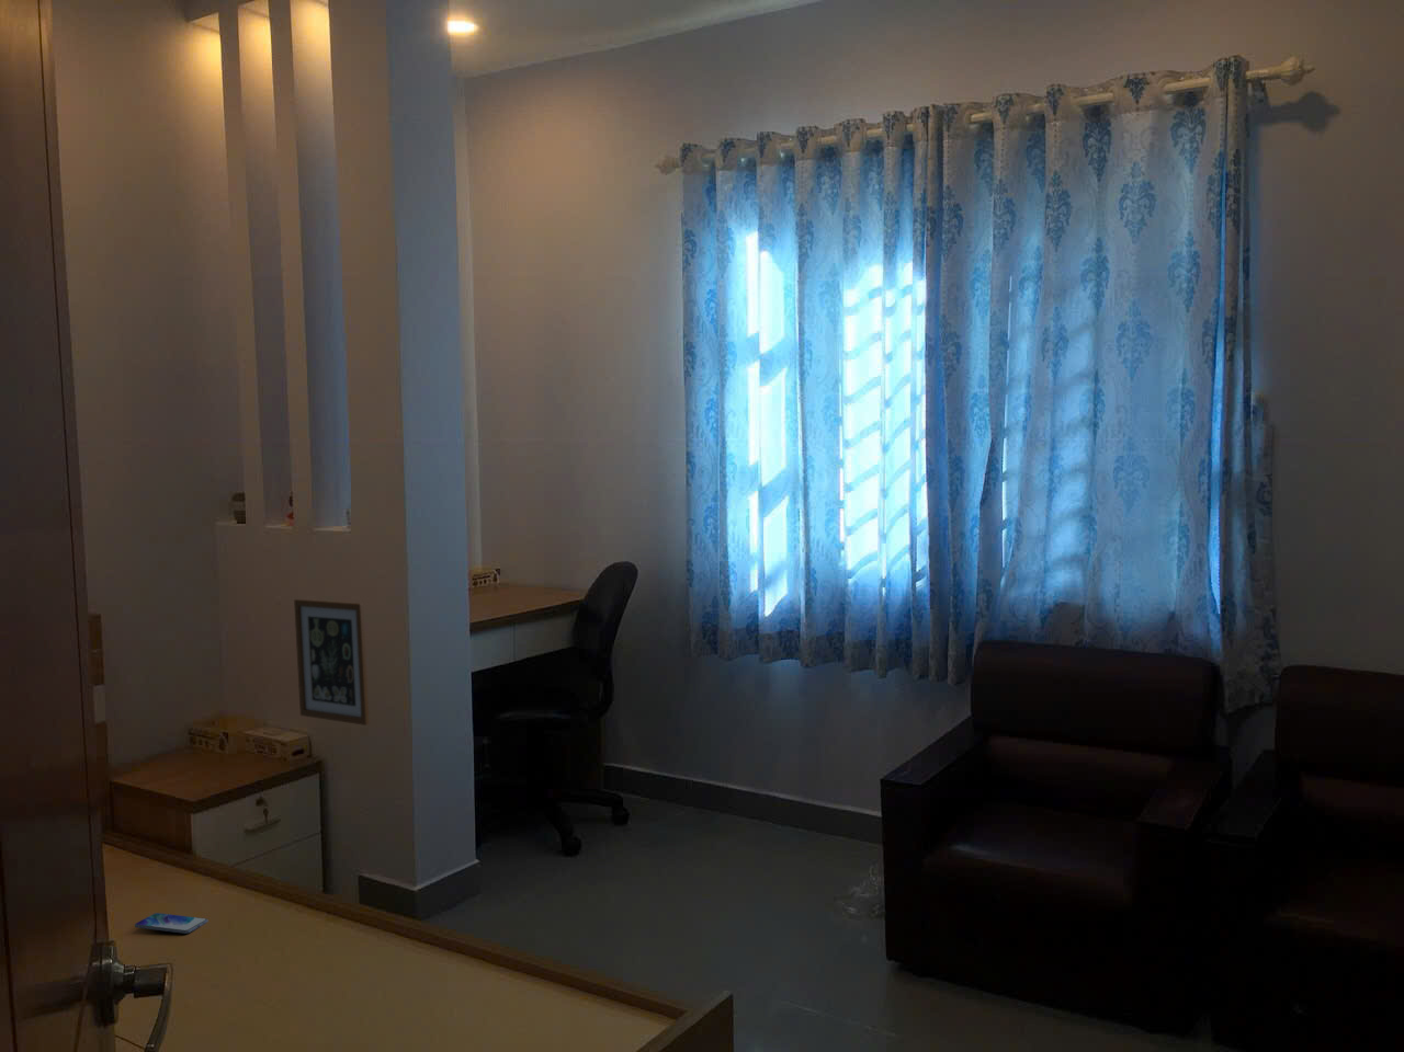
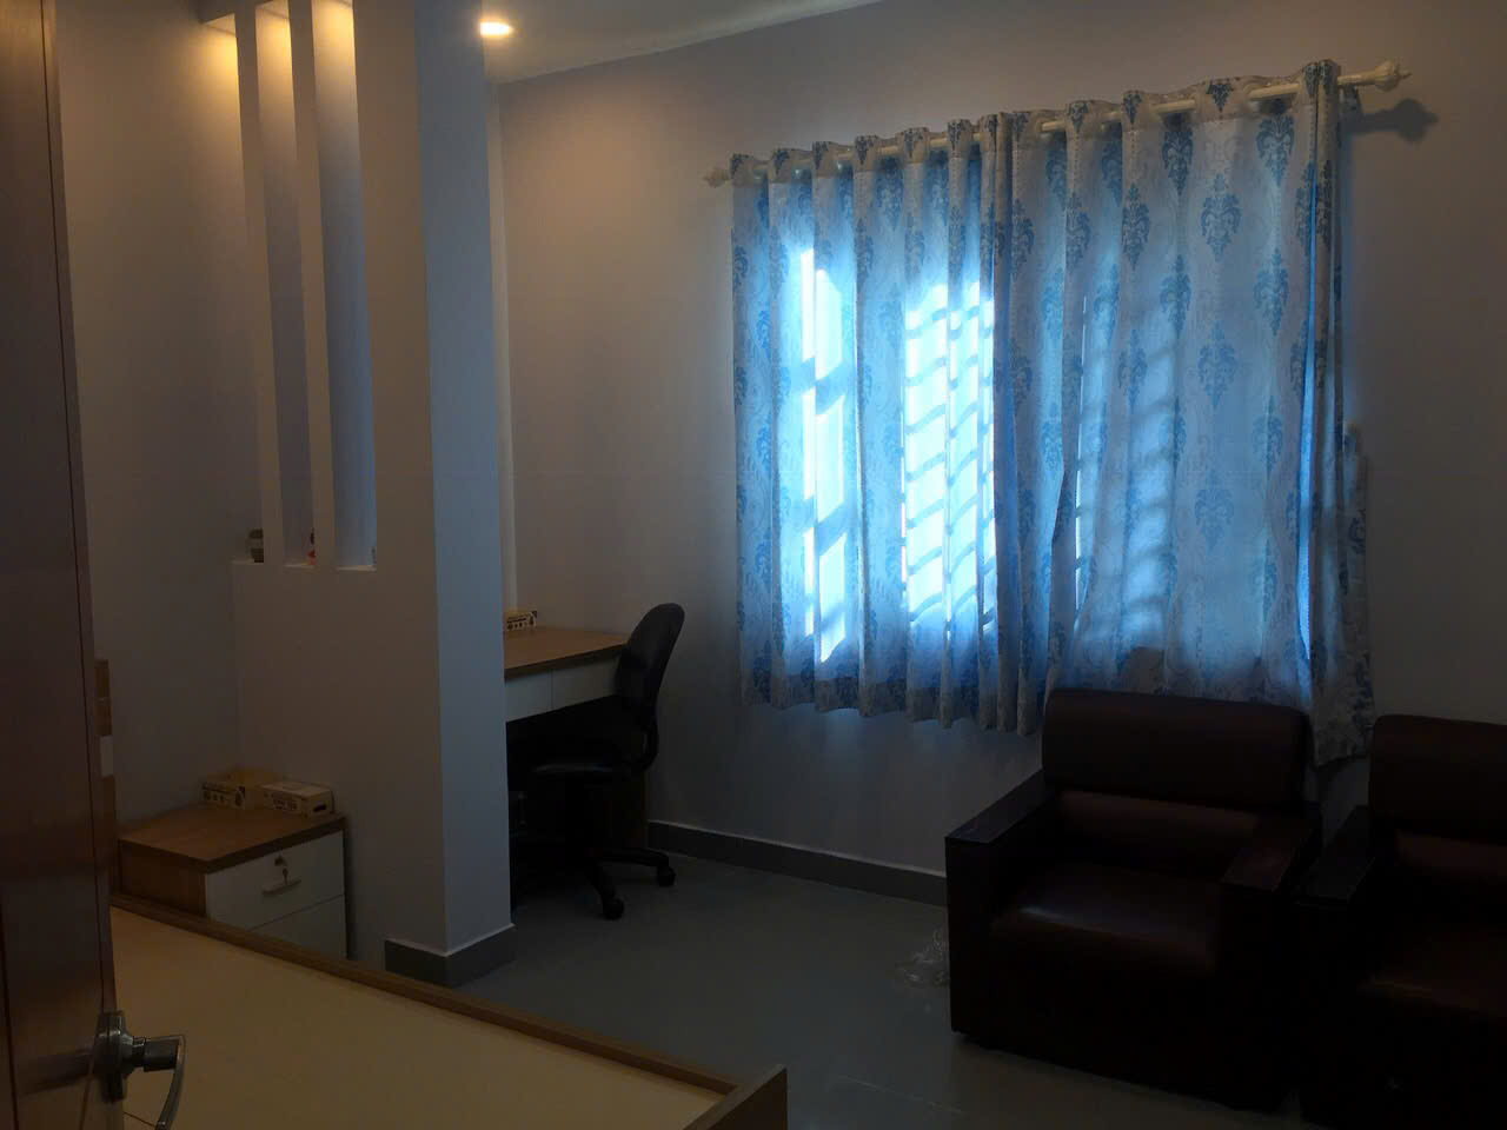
- wall art (331, 661)
- smartphone (171, 923)
